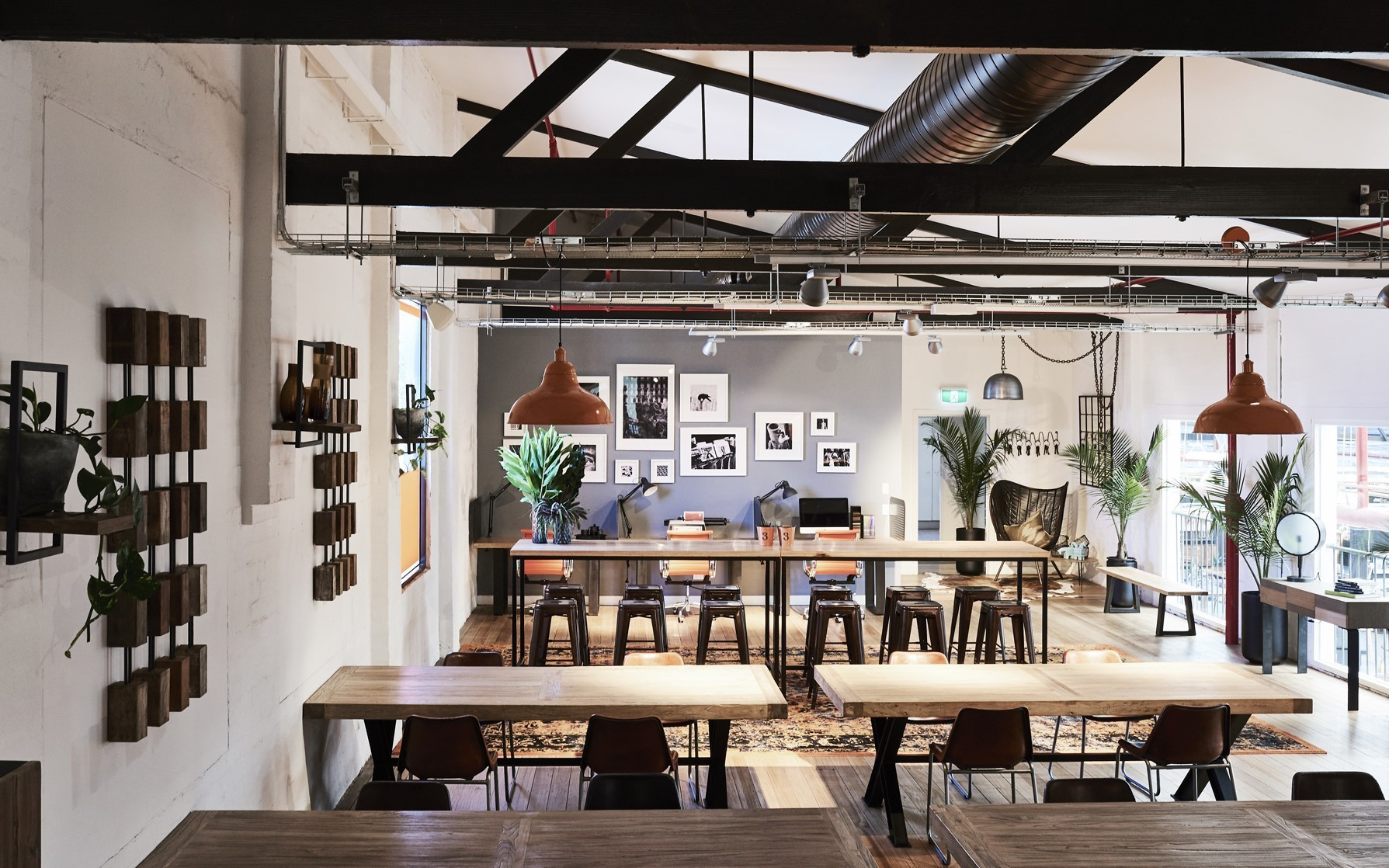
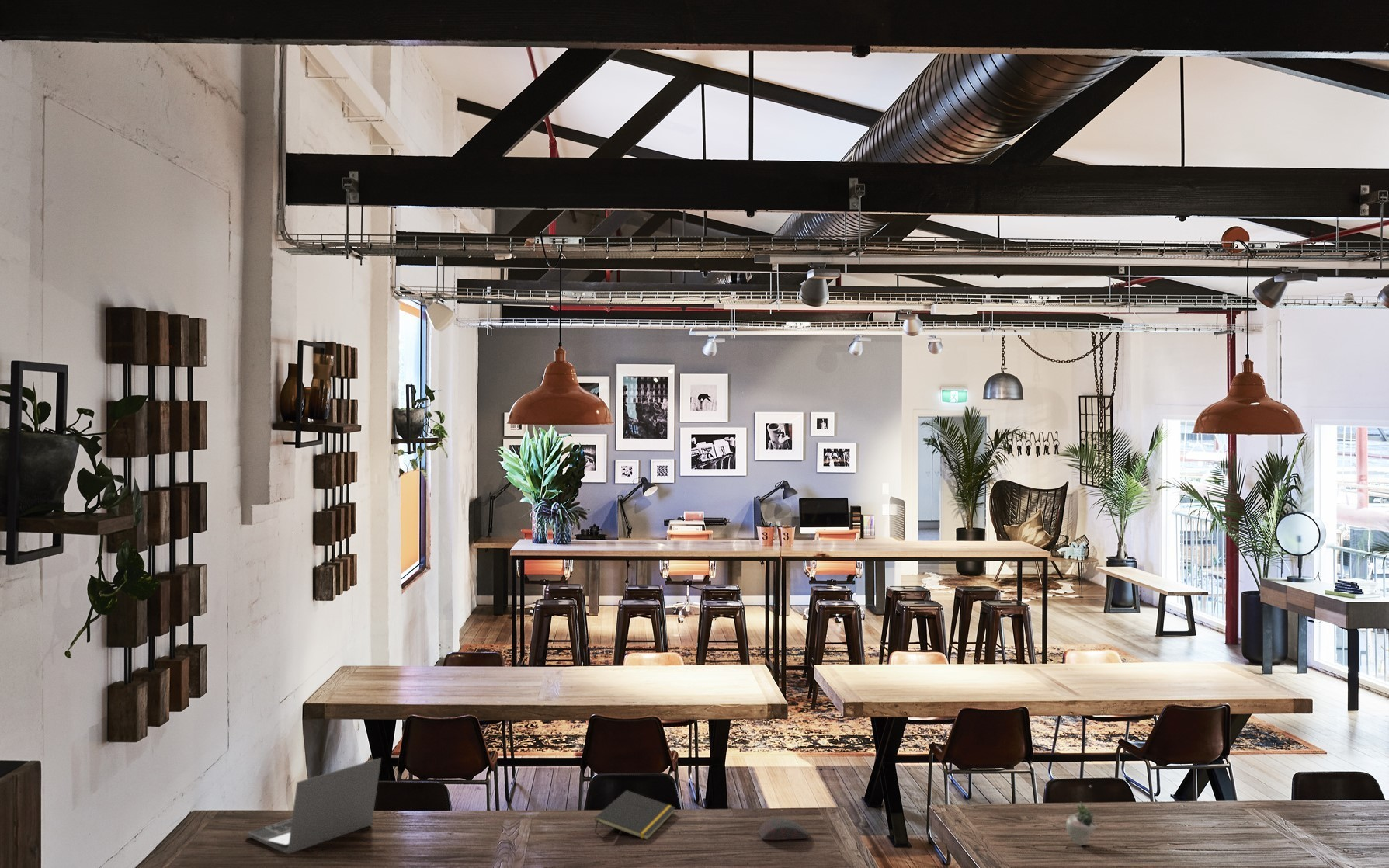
+ notepad (636, 814)
+ laptop (315, 797)
+ computer mouse (783, 828)
+ succulent plant (1081, 817)
